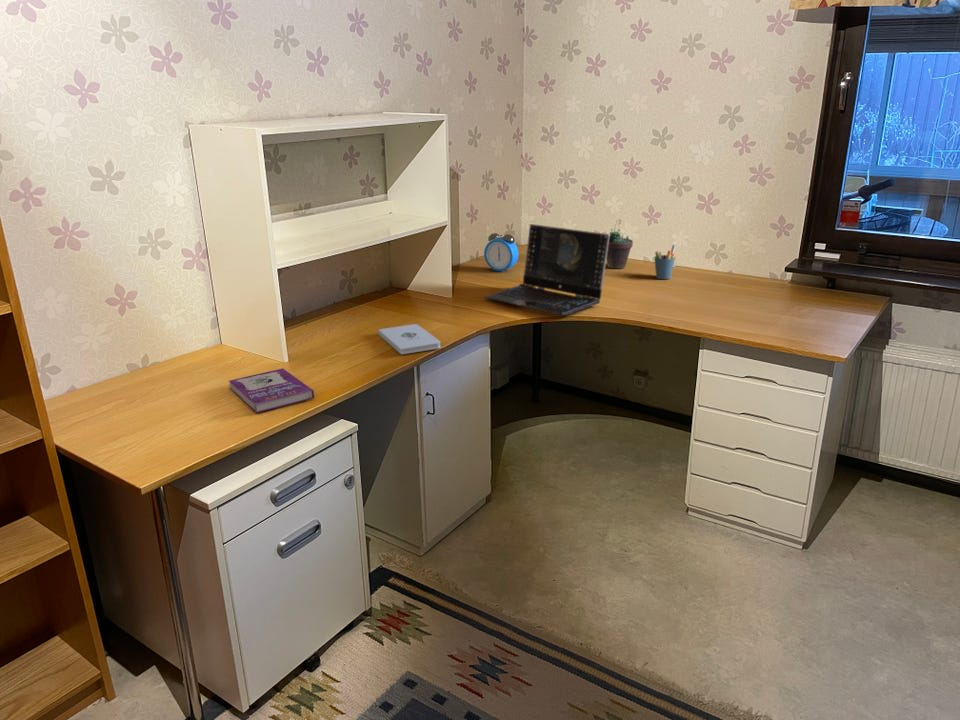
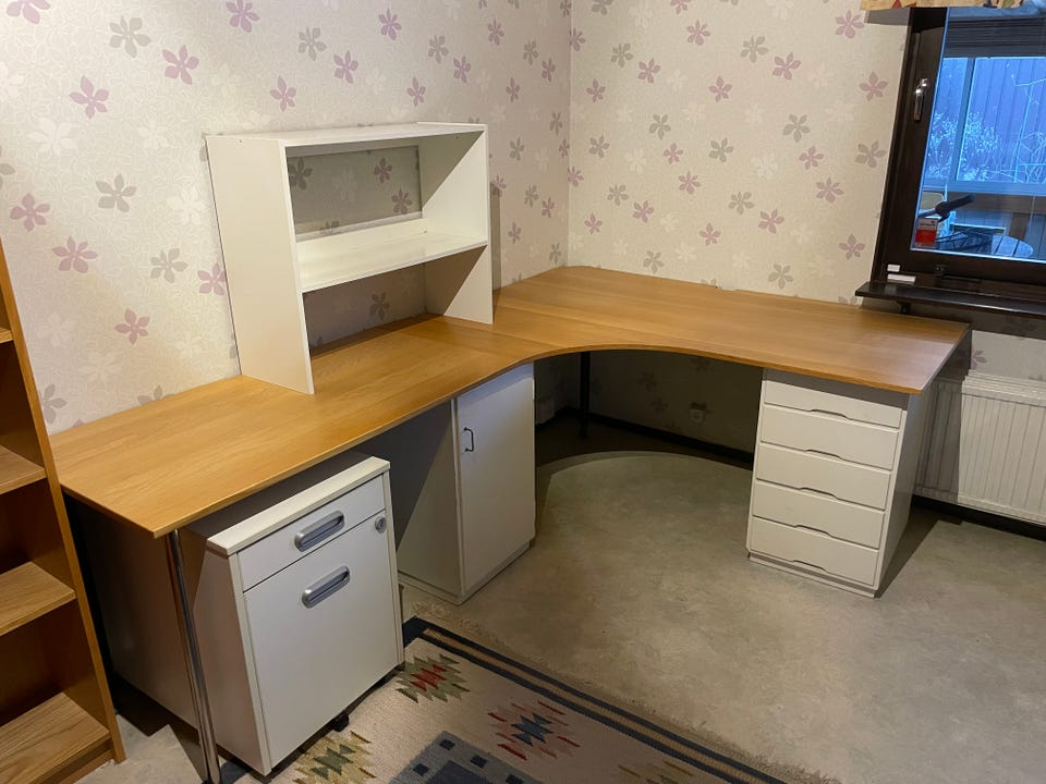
- succulent plant (617, 243)
- alarm clock (501, 252)
- laptop computer (544, 268)
- notepad (409, 338)
- book (270, 389)
- pen holder (664, 262)
